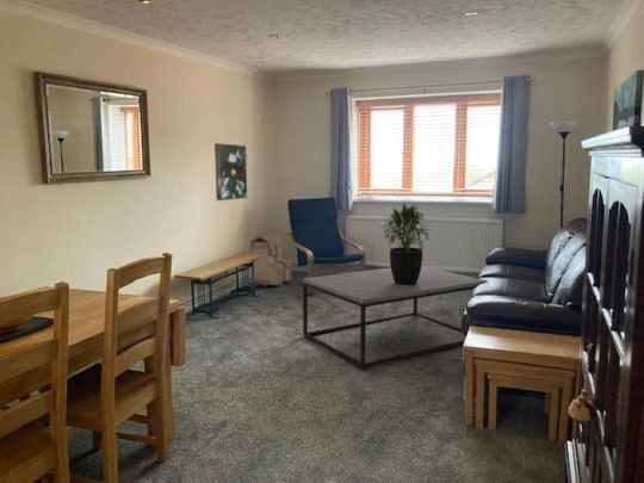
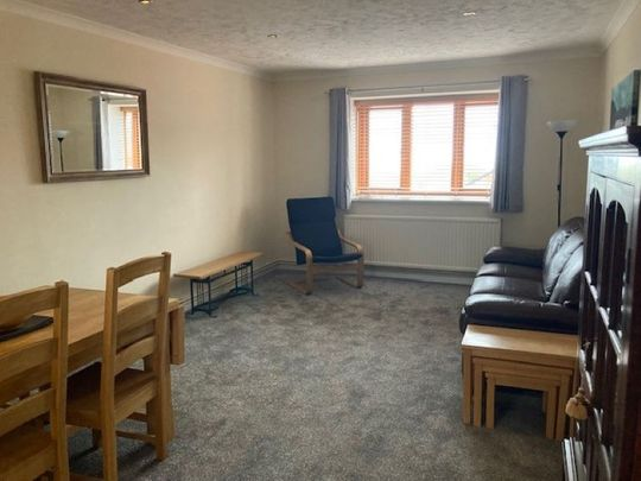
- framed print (231, 172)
- coffee table (392, 302)
- potted plant (403, 242)
- backpack (267, 259)
